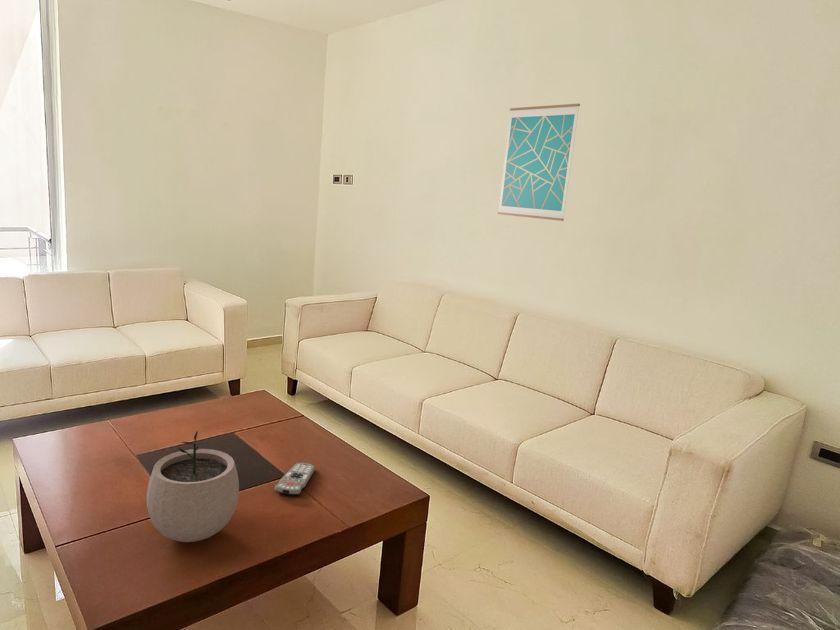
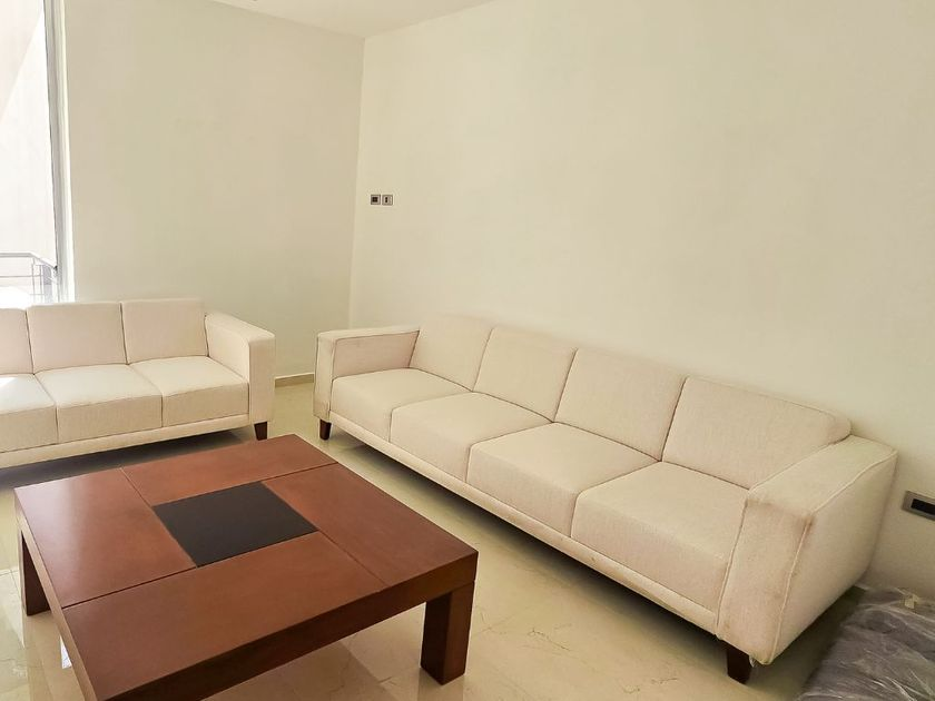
- plant pot (194, 484)
- remote control (296, 478)
- wall art (535, 162)
